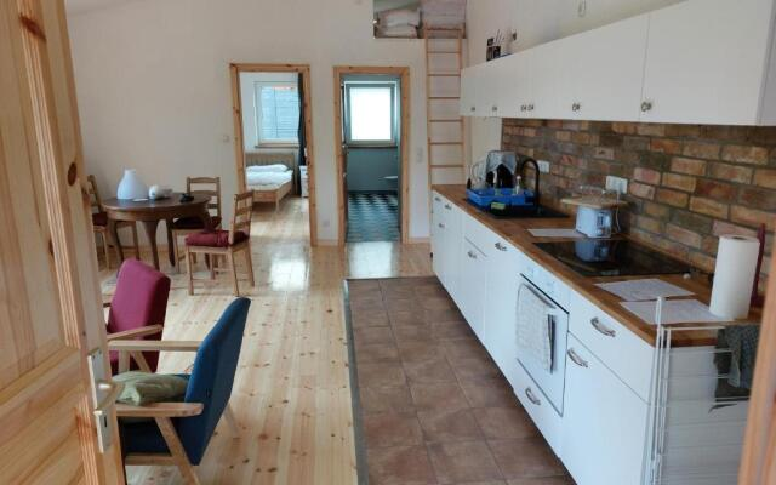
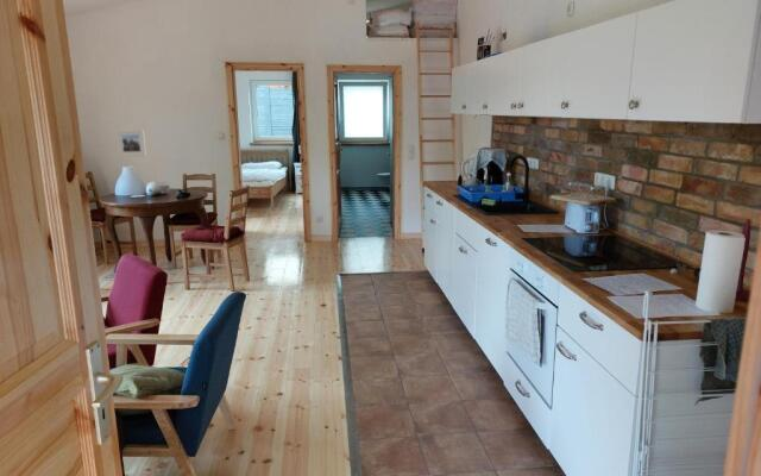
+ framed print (131, 143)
